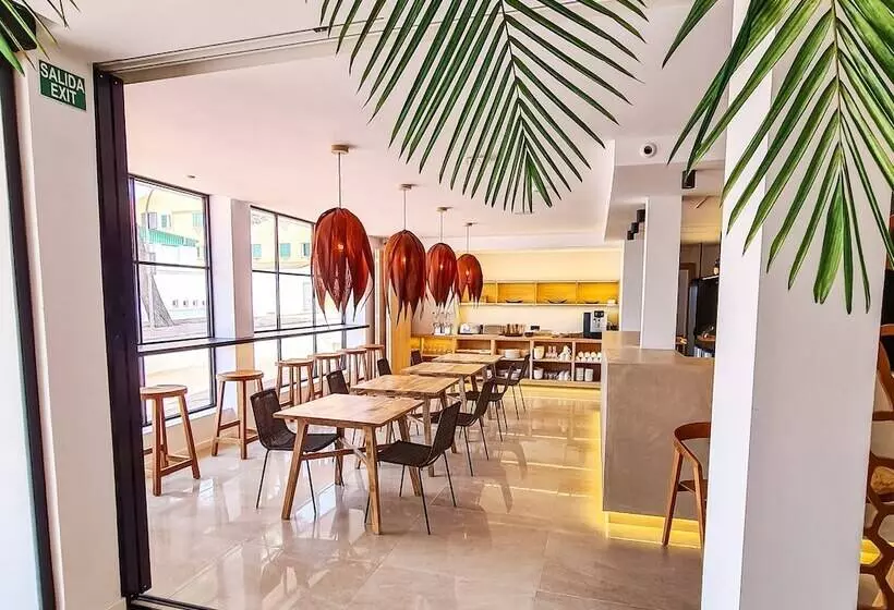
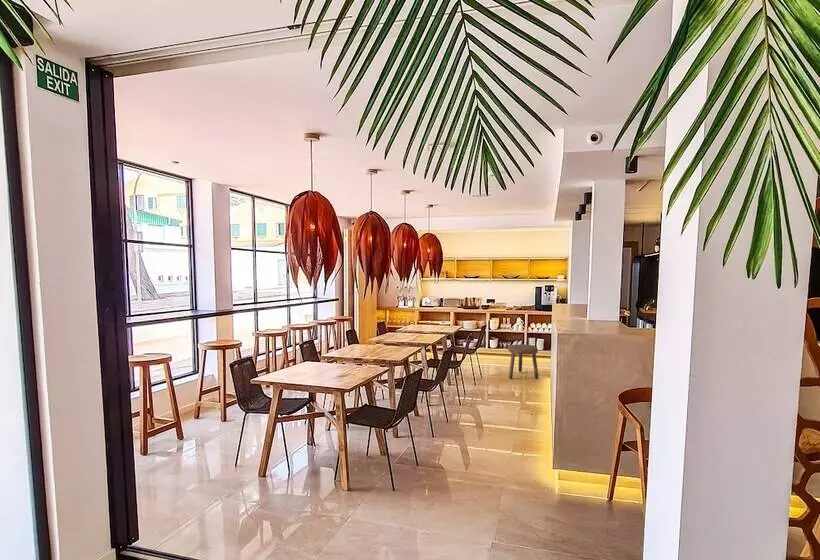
+ stool (521, 361)
